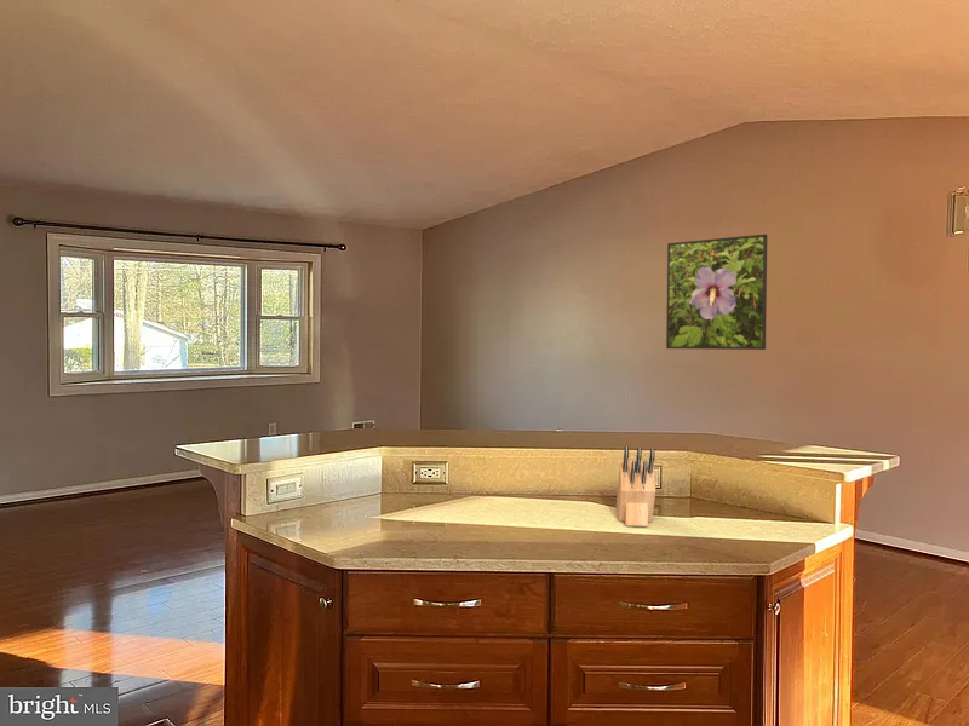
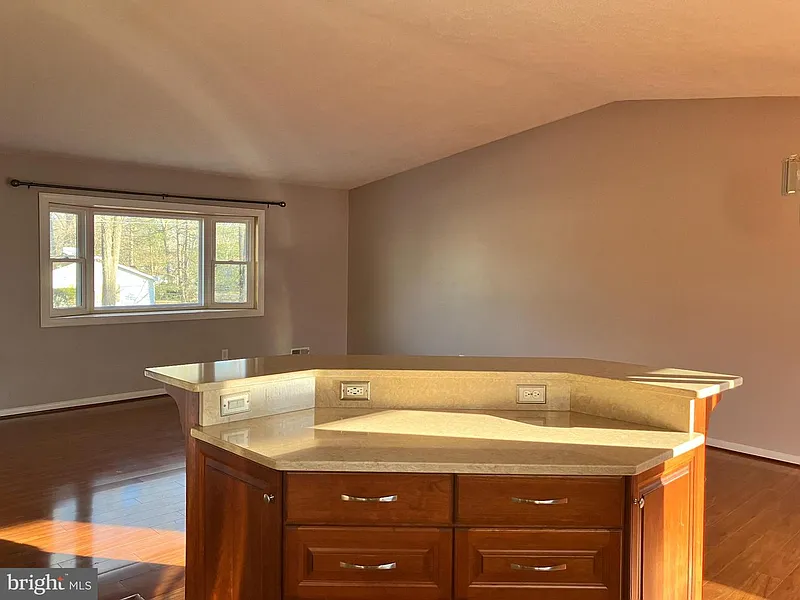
- knife block (635, 482)
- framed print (713, 294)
